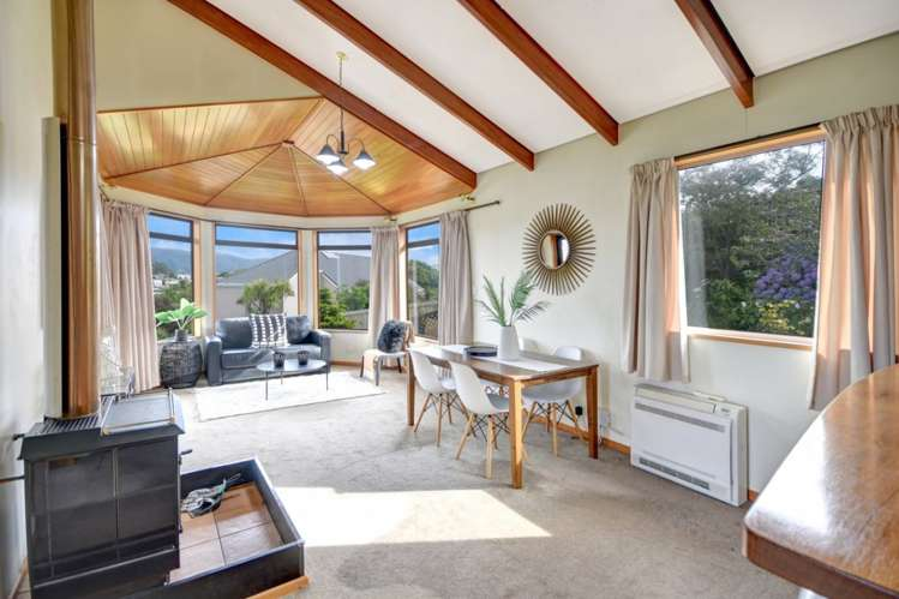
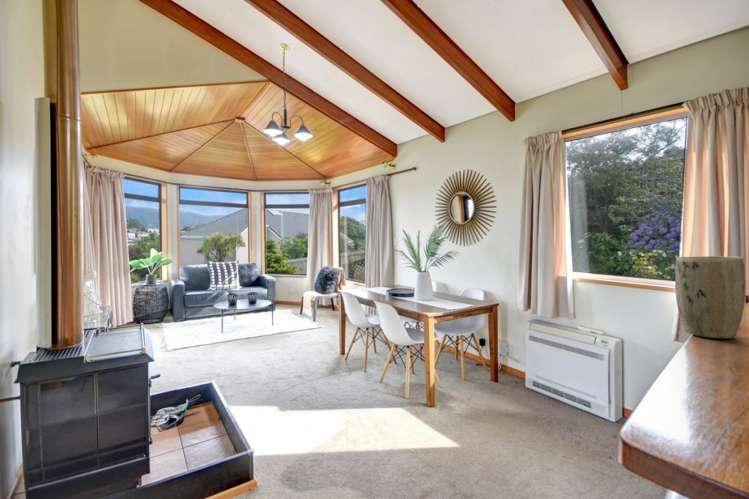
+ plant pot (708, 295)
